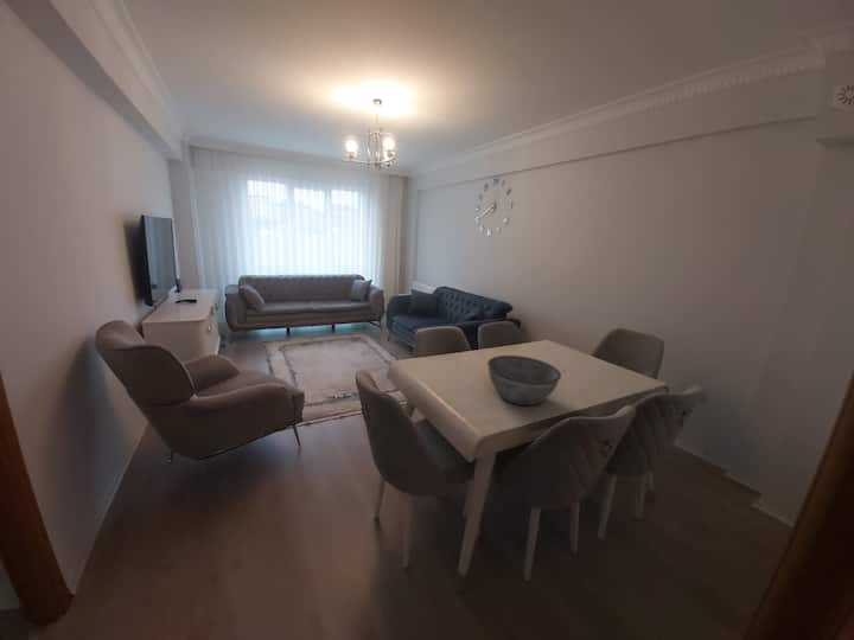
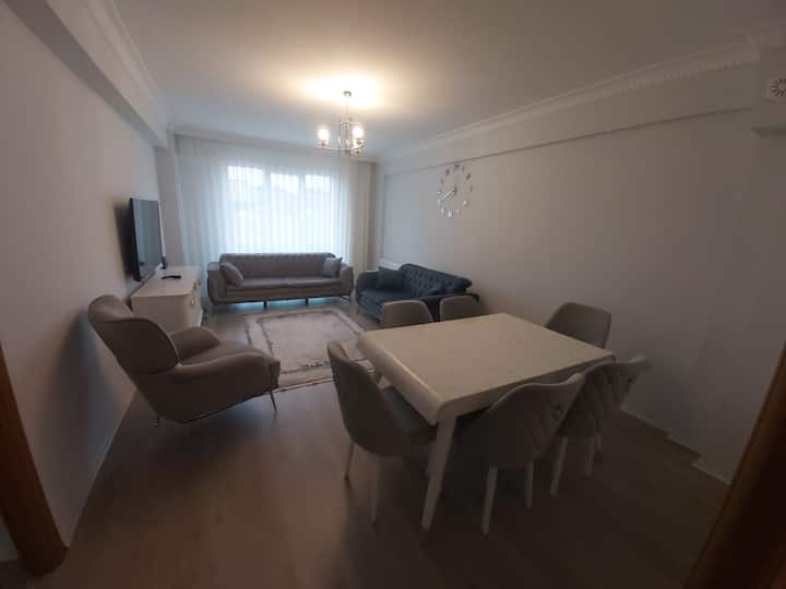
- bowl (521, 382)
